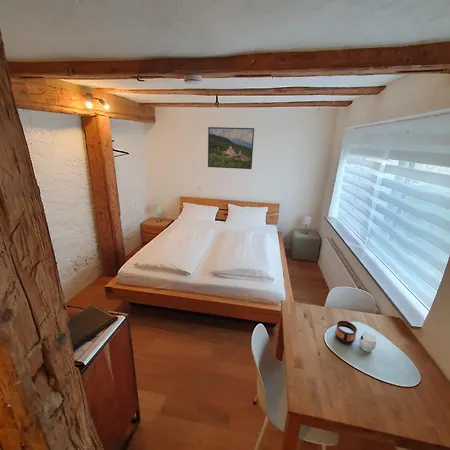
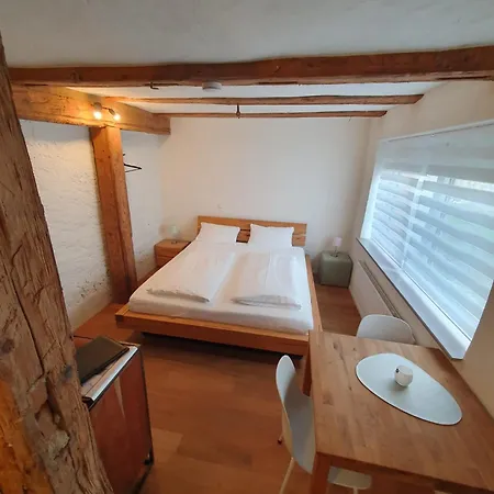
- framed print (230, 148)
- cup (344, 333)
